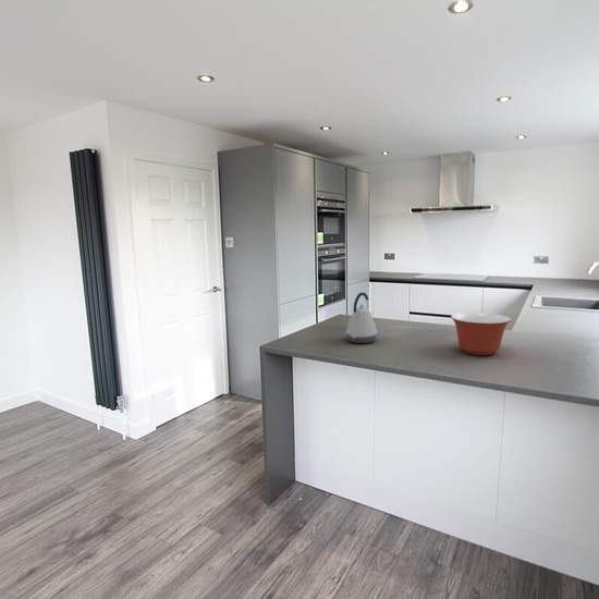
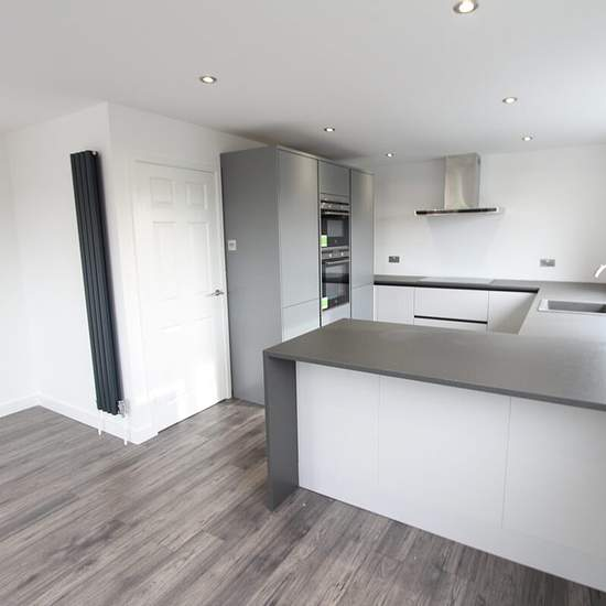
- mixing bowl (479, 334)
- kettle (362, 316)
